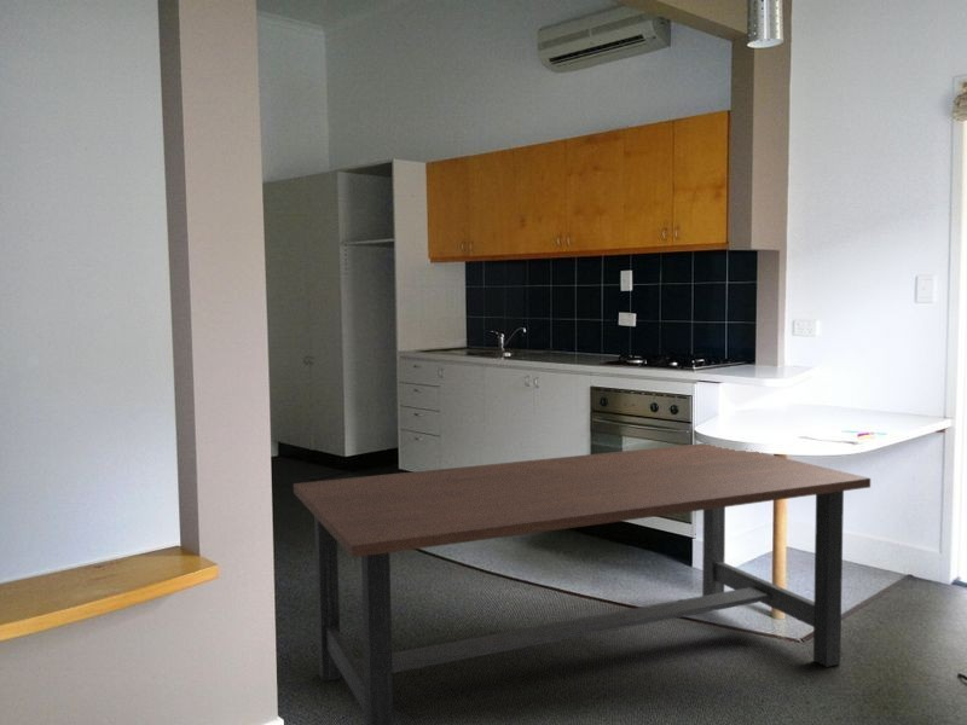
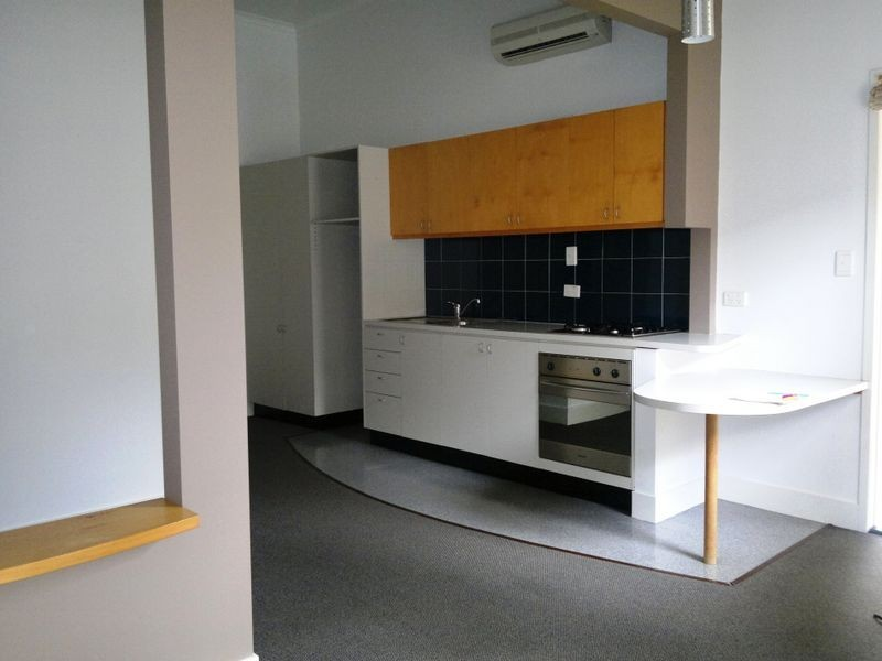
- dining table (589, 616)
